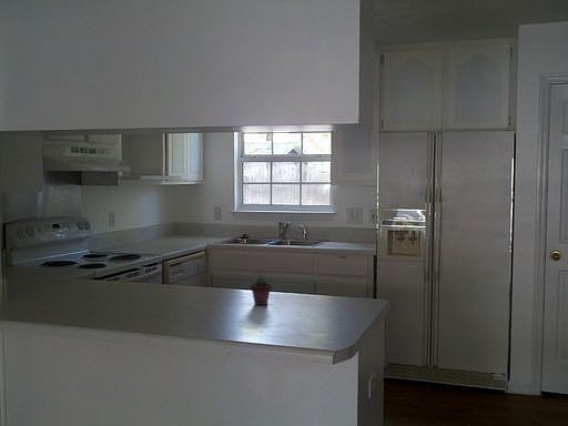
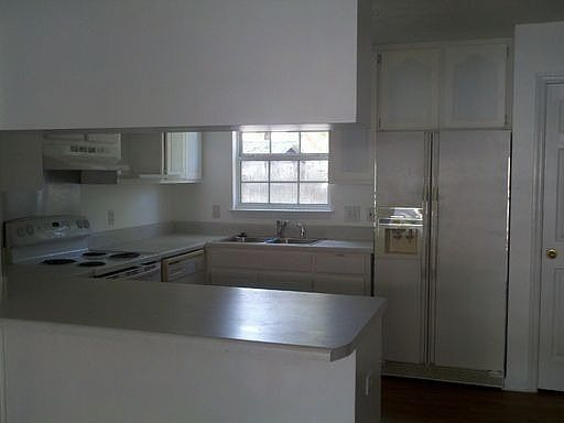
- potted succulent (261, 290)
